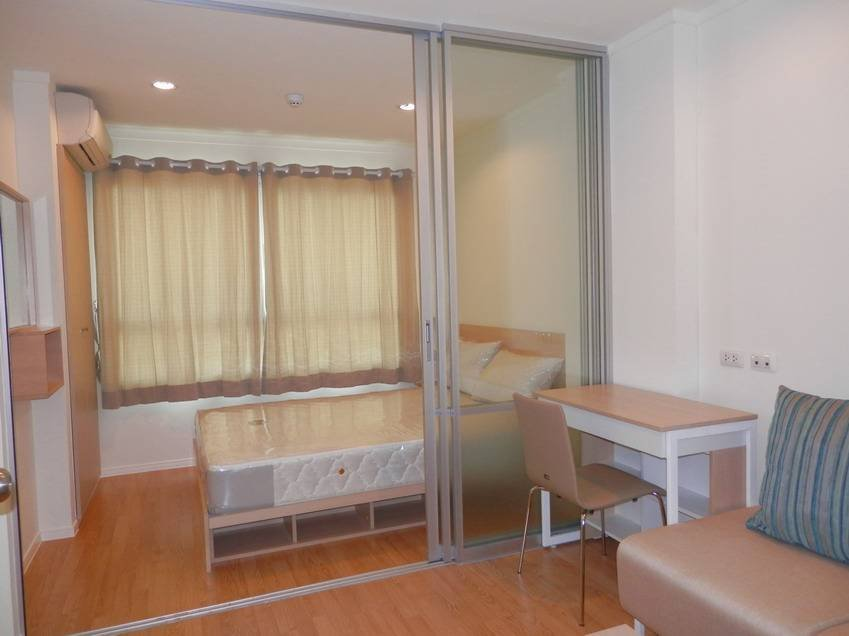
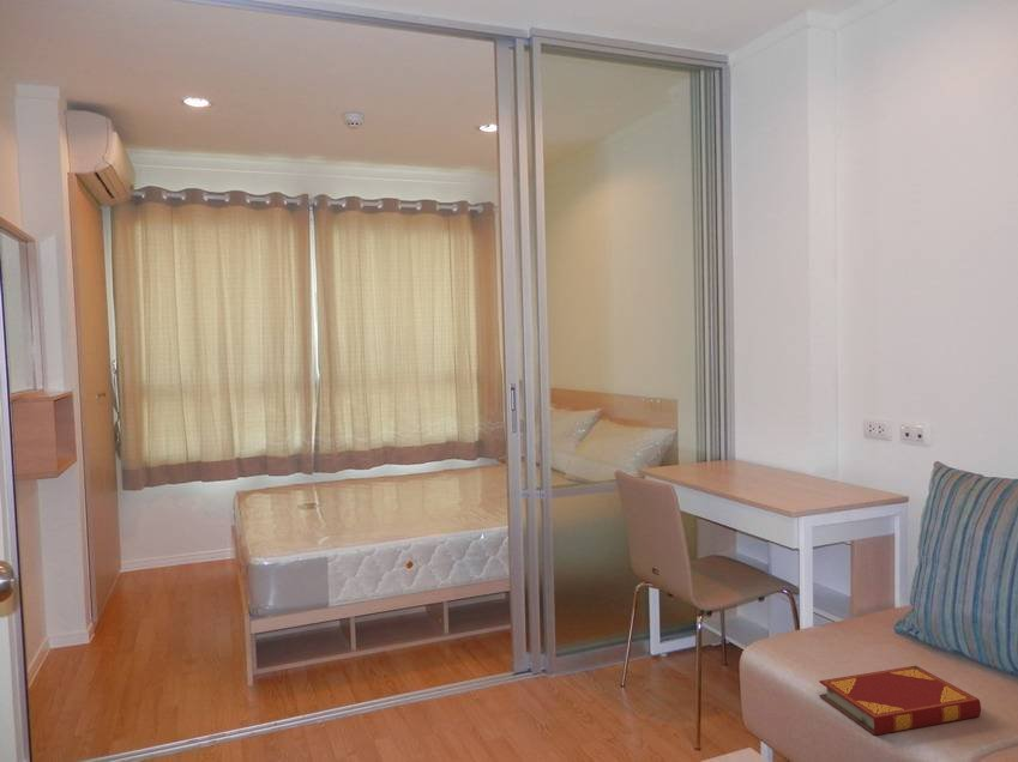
+ hardback book (897, 697)
